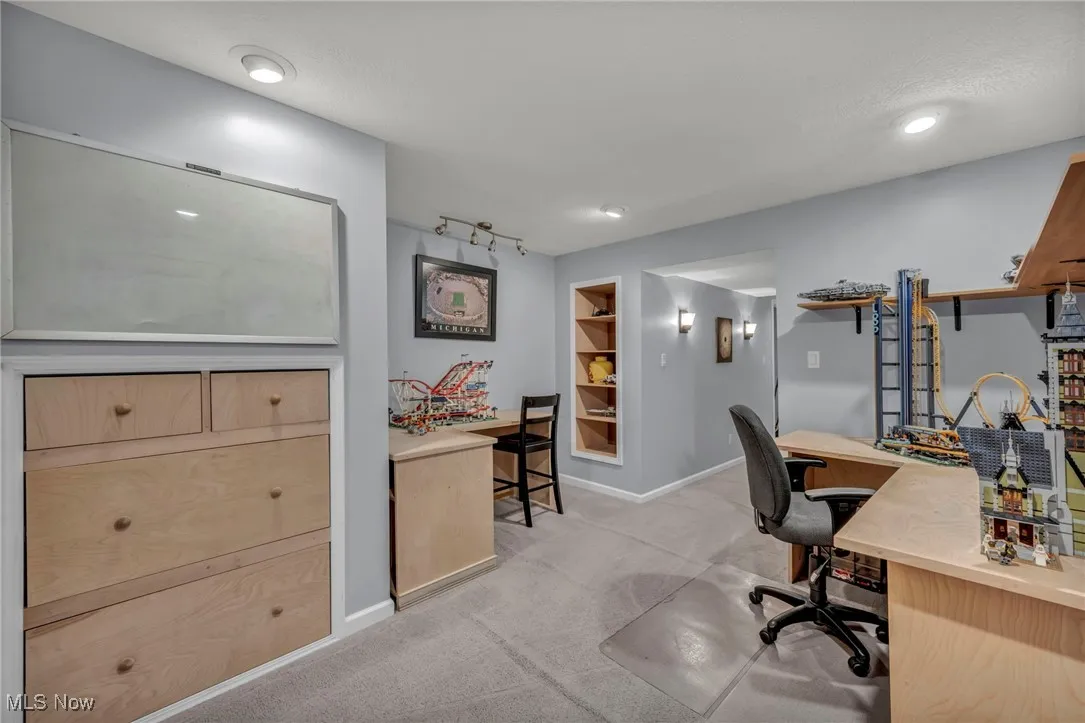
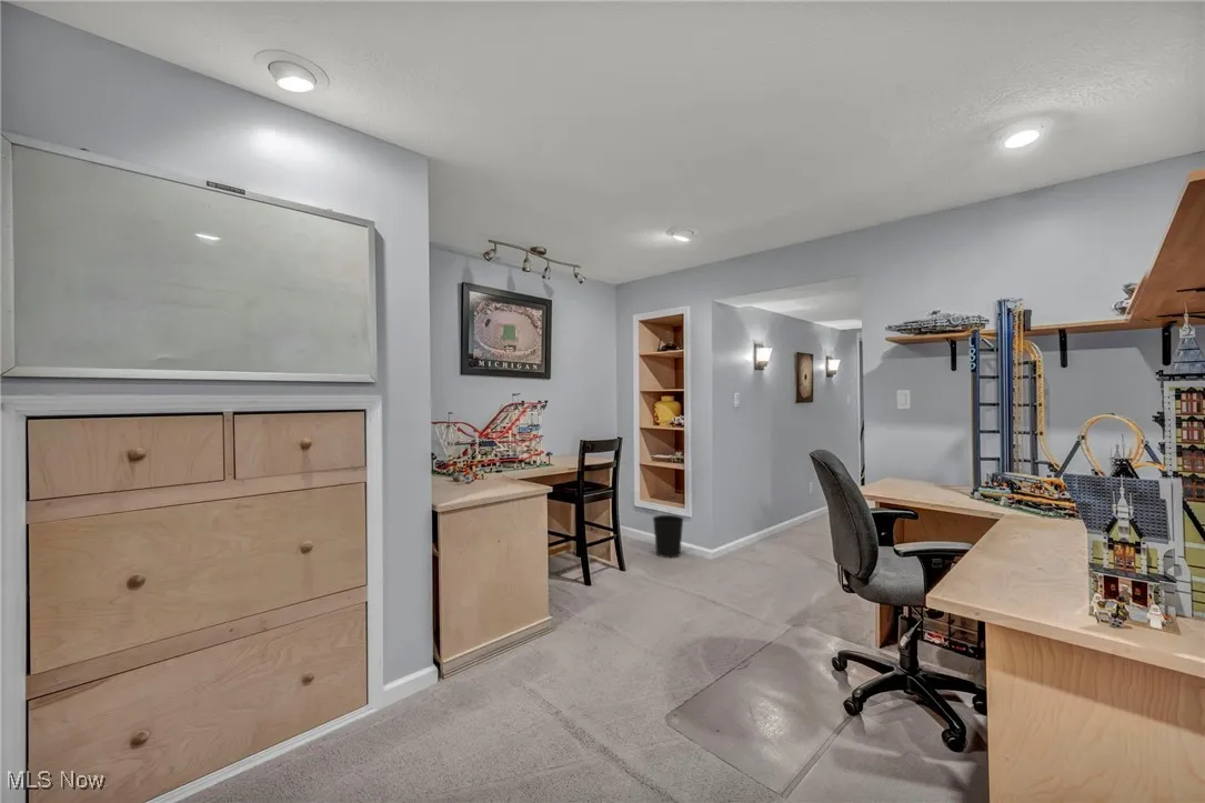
+ wastebasket (667, 535)
